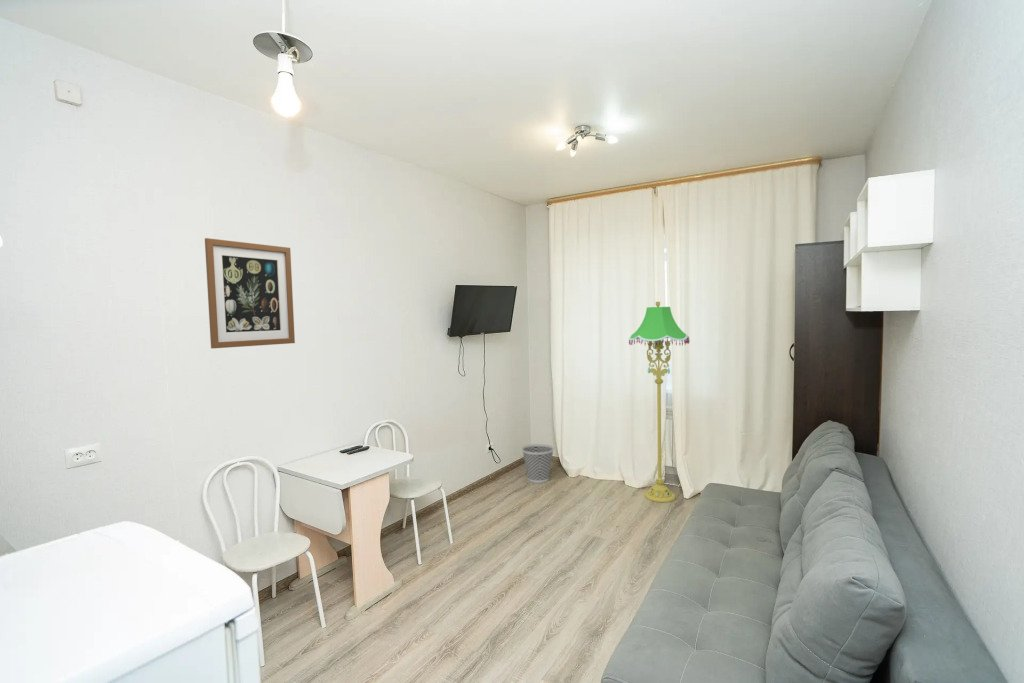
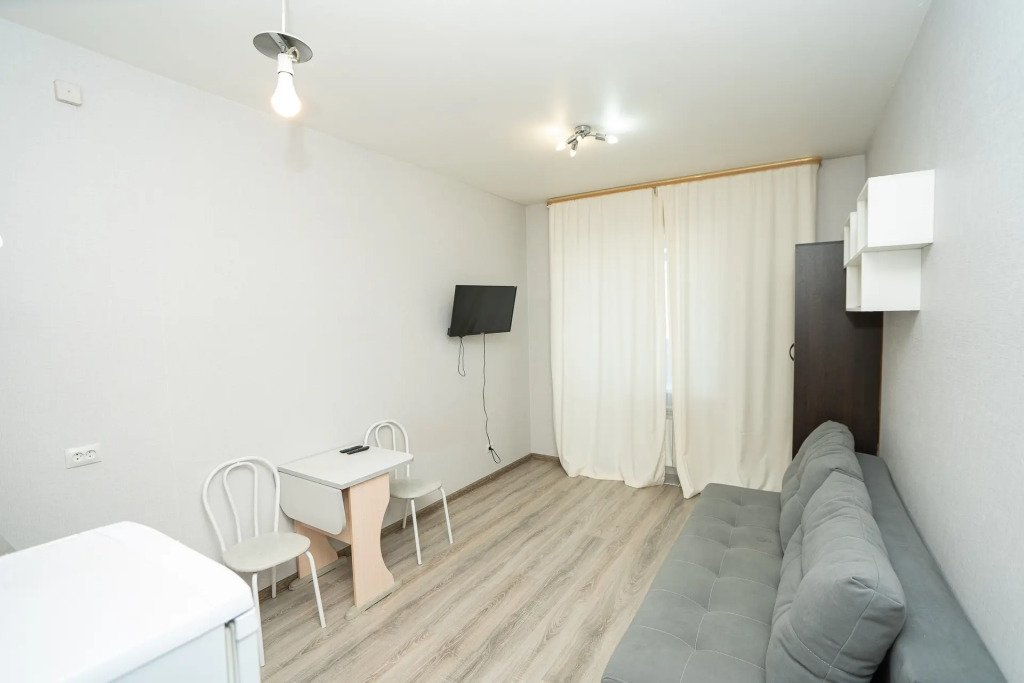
- floor lamp (659, 400)
- wall art (253, 294)
- wastebasket (538, 463)
